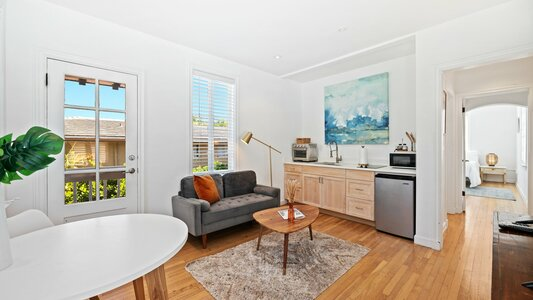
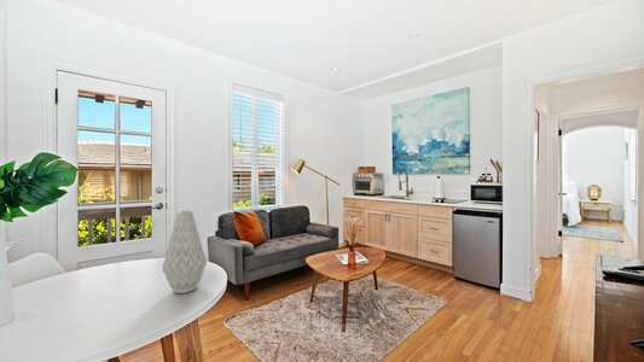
+ vase (185, 250)
